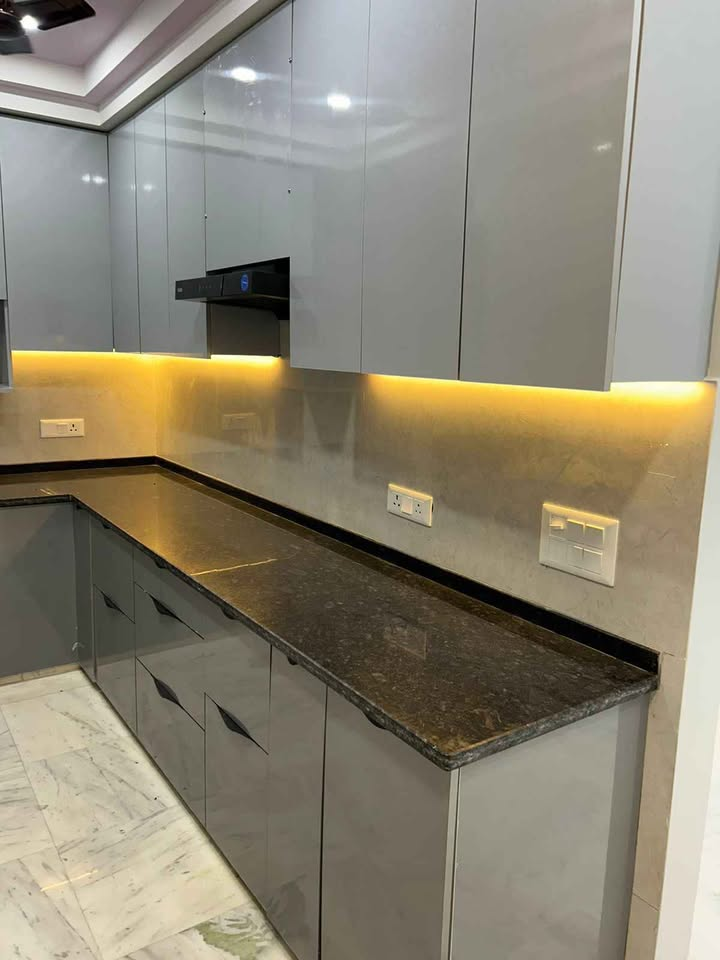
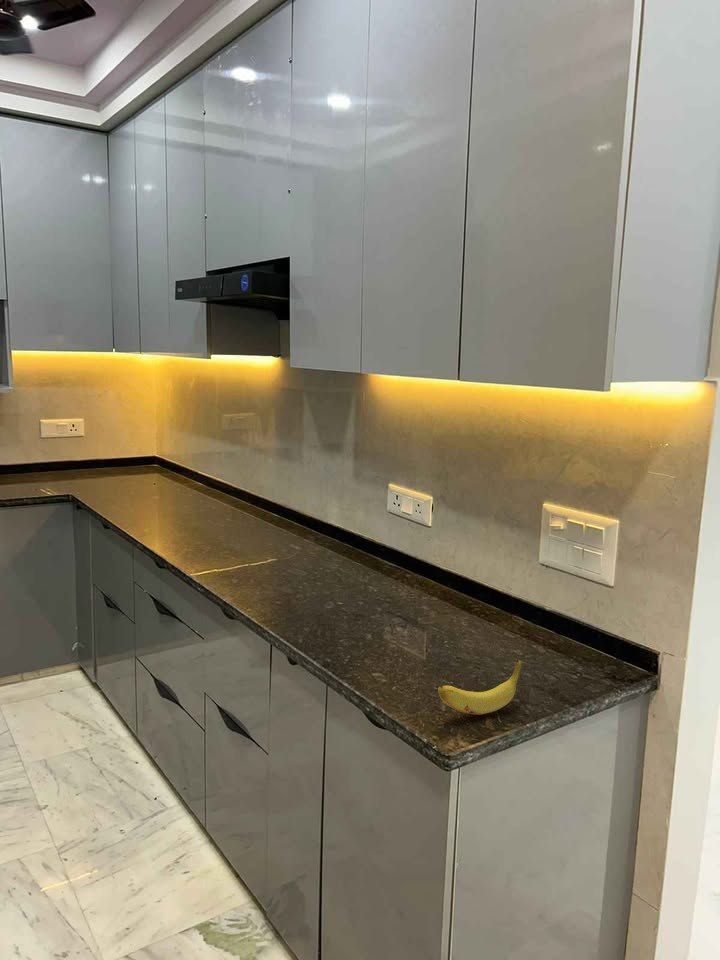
+ banana (481, 692)
